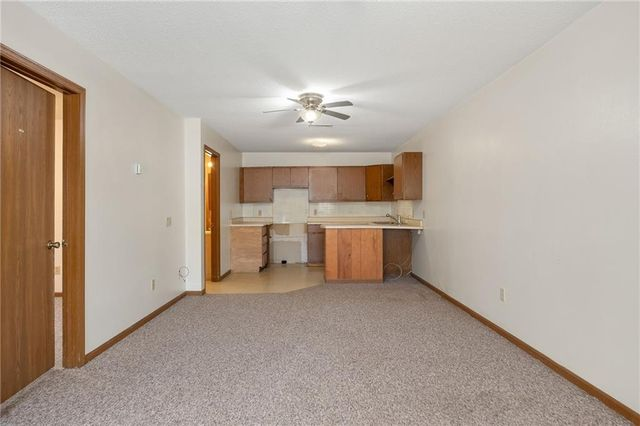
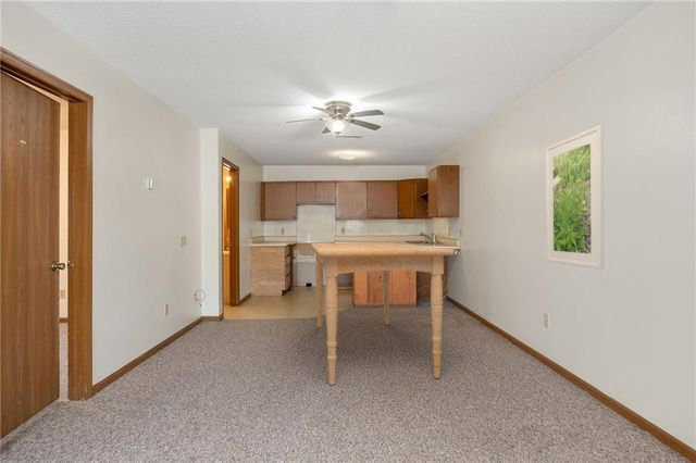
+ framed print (571, 201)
+ dining table (384, 296)
